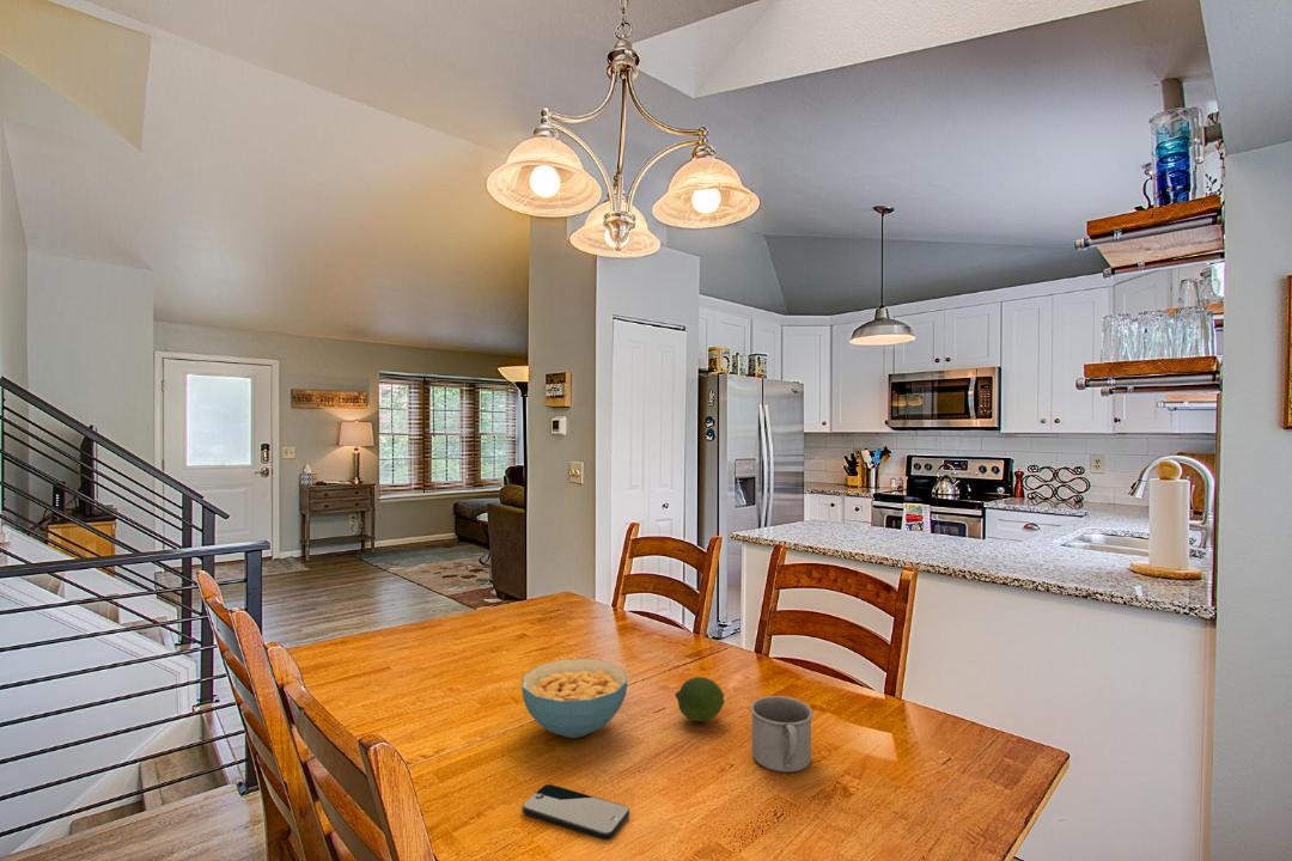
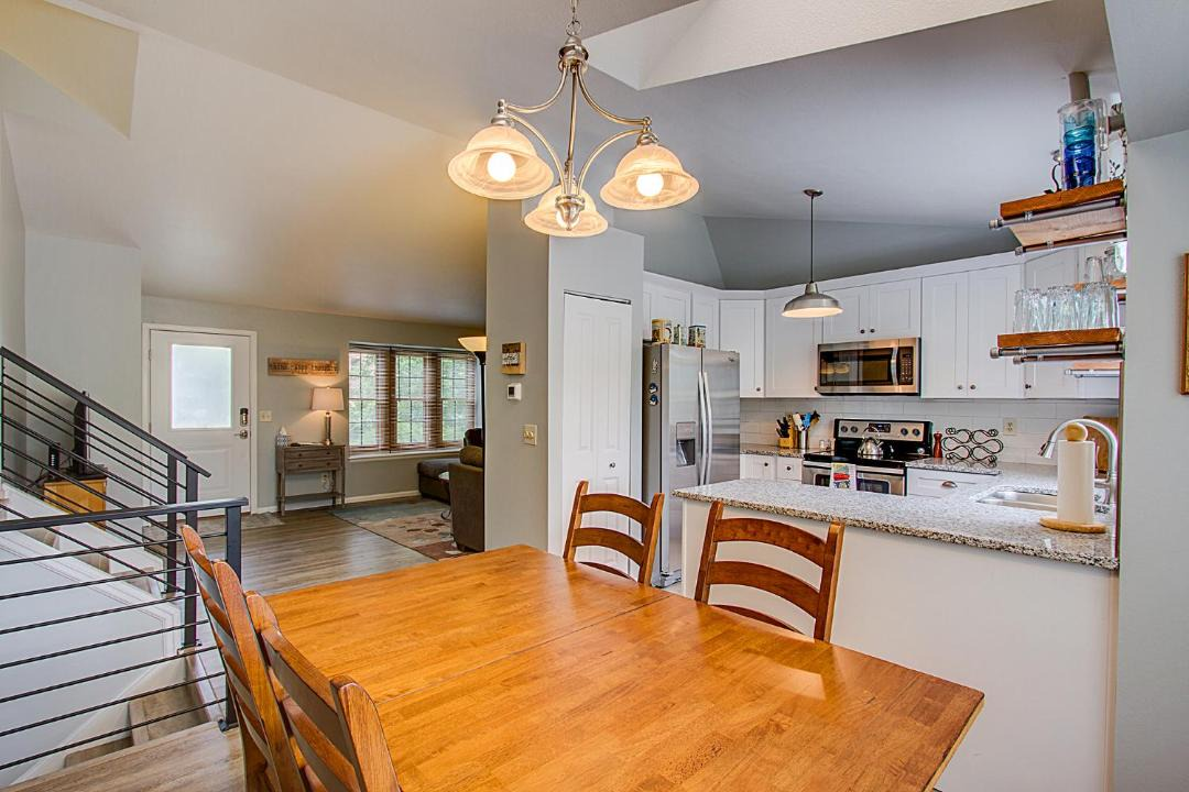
- cereal bowl (574, 703)
- mug (782, 734)
- fruit (700, 698)
- smartphone (575, 810)
